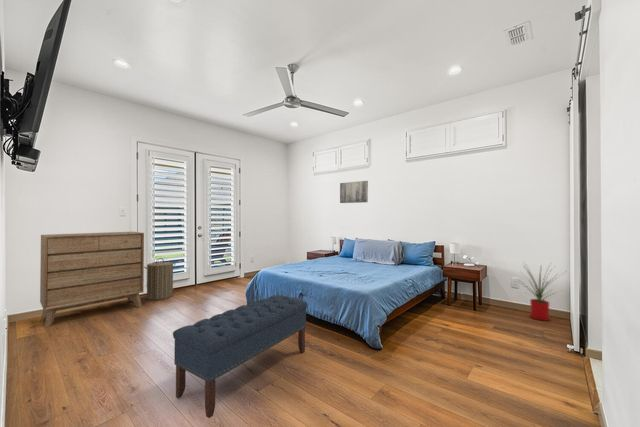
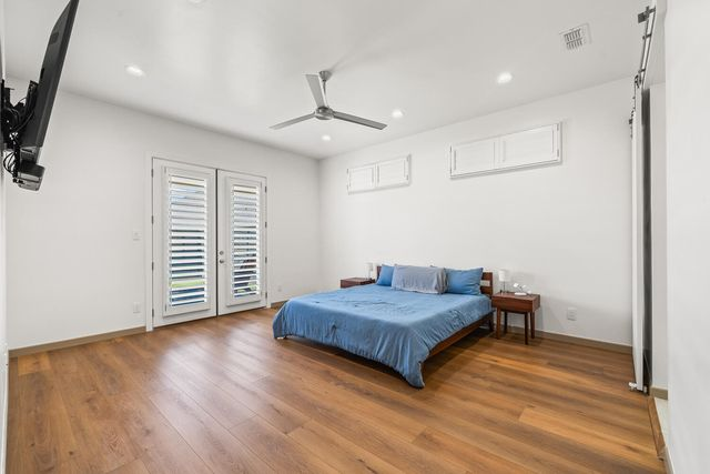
- wall art (353, 192)
- house plant (539, 290)
- dresser (95, 272)
- laundry hamper (160, 277)
- bench (249, 340)
